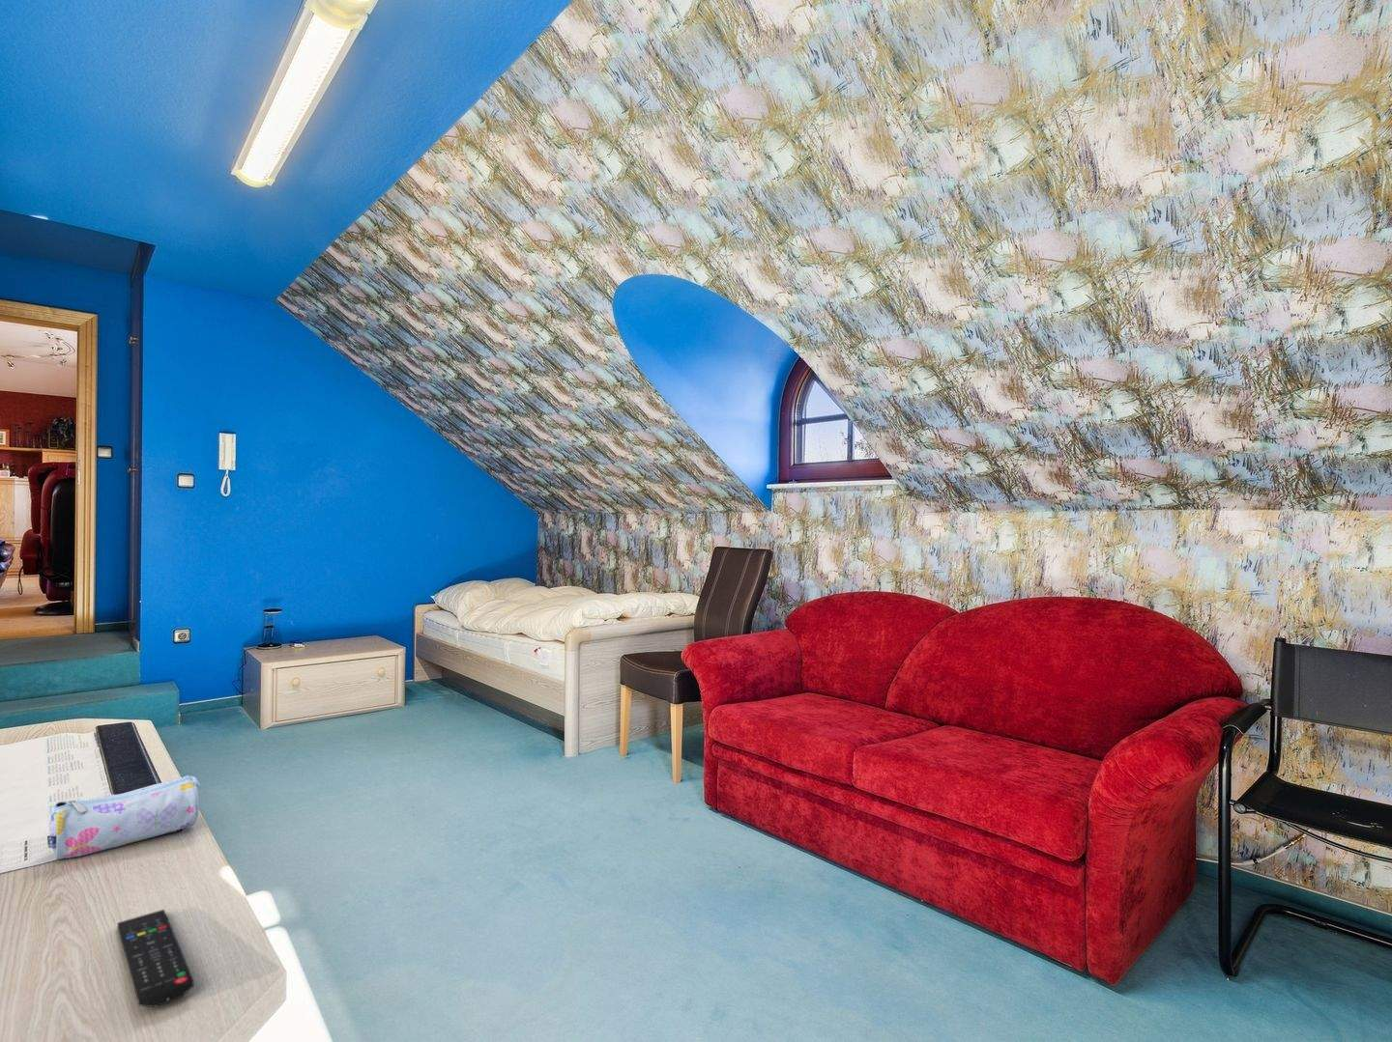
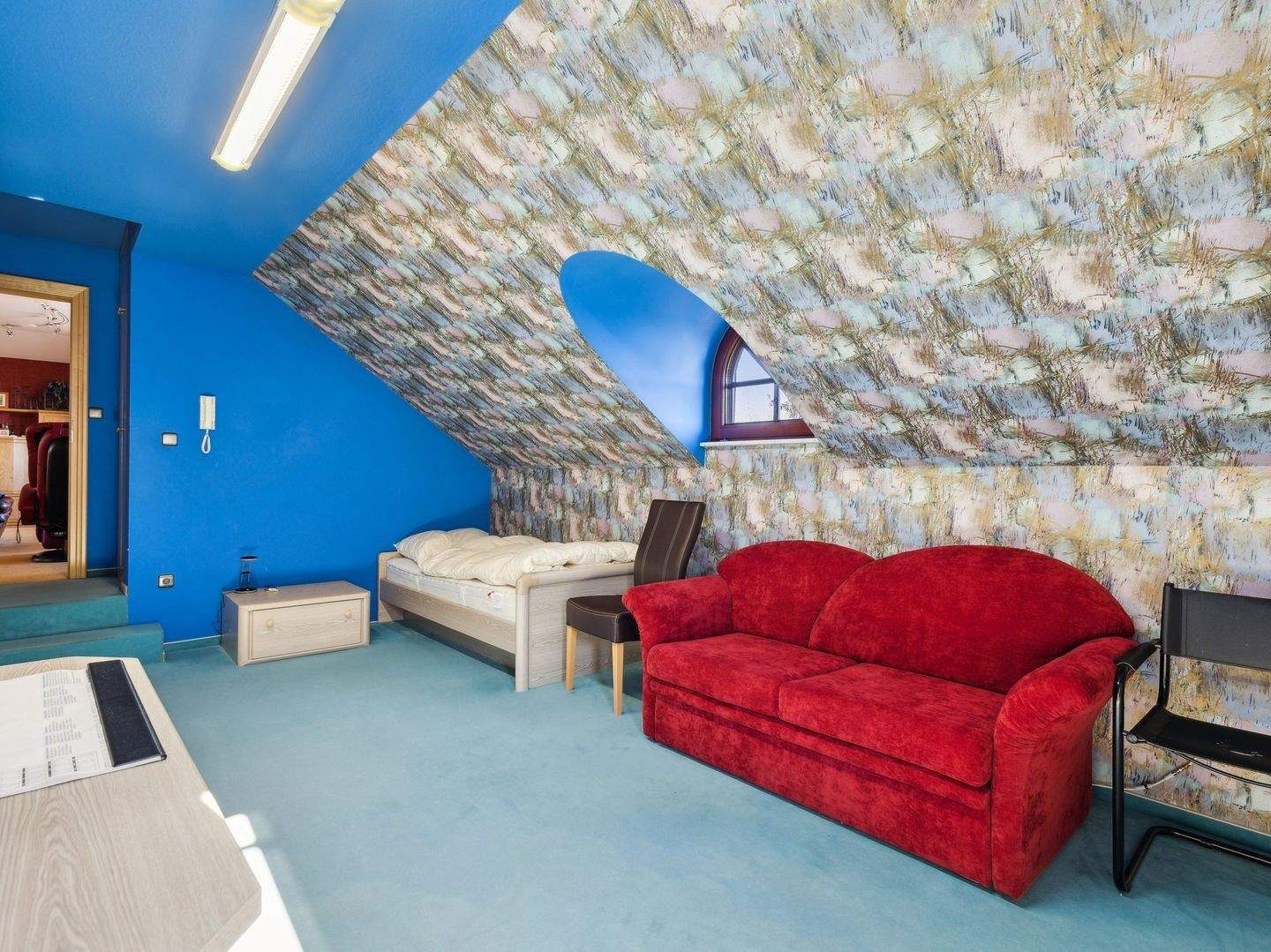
- pencil case (127, 814)
- remote control (152, 956)
